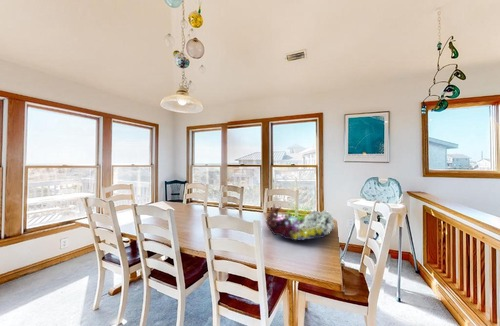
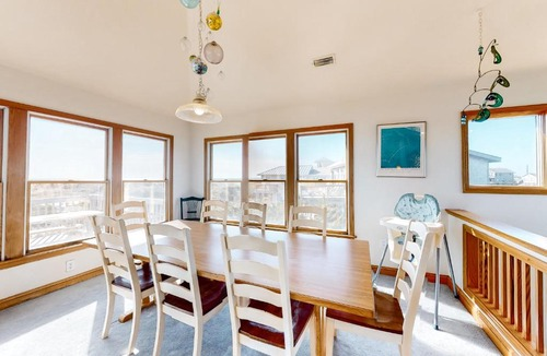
- flower arrangement (300, 217)
